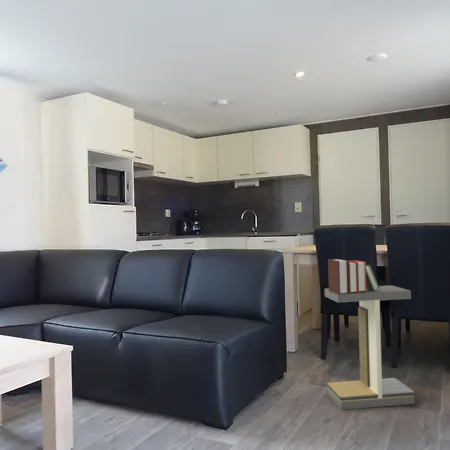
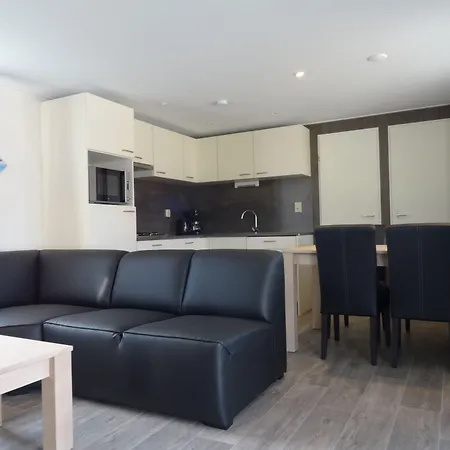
- side table (367, 344)
- books (354, 274)
